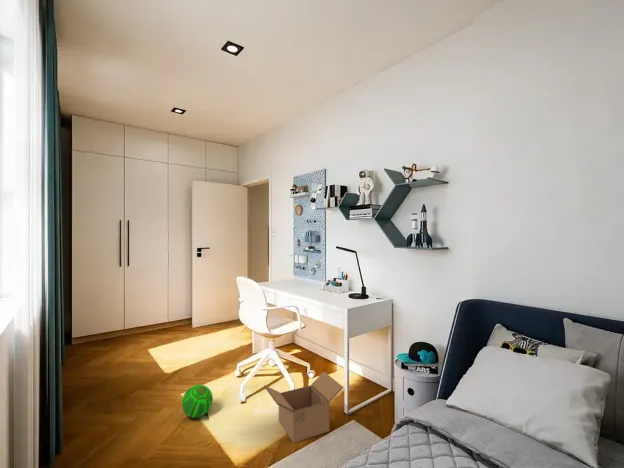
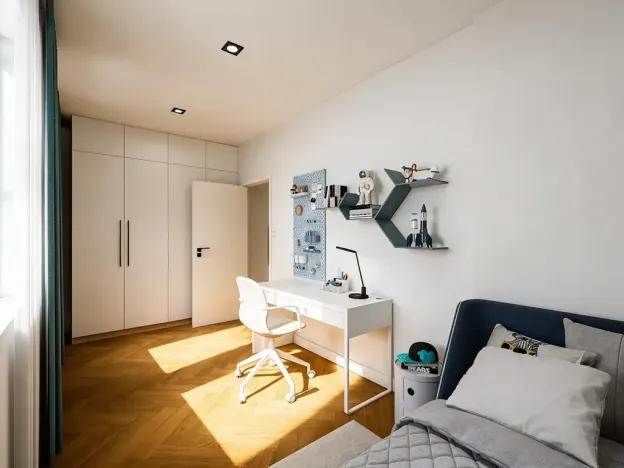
- ball (197, 400)
- box (303, 405)
